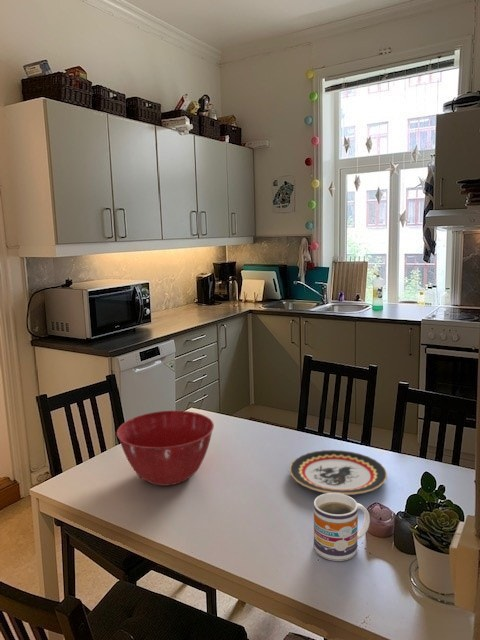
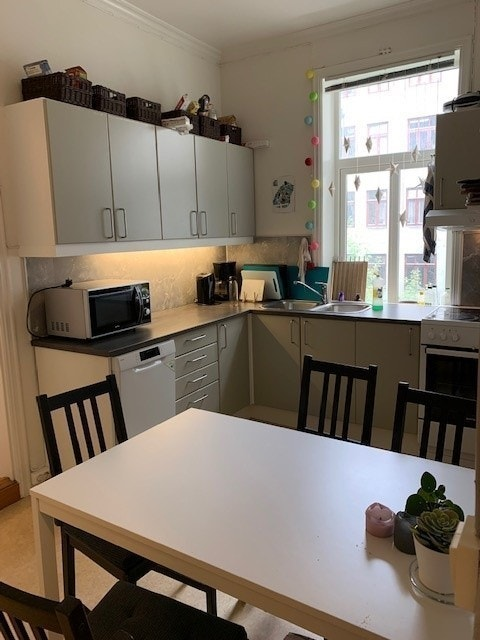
- mug (340, 525)
- plate (337, 473)
- mixing bowl (167, 451)
